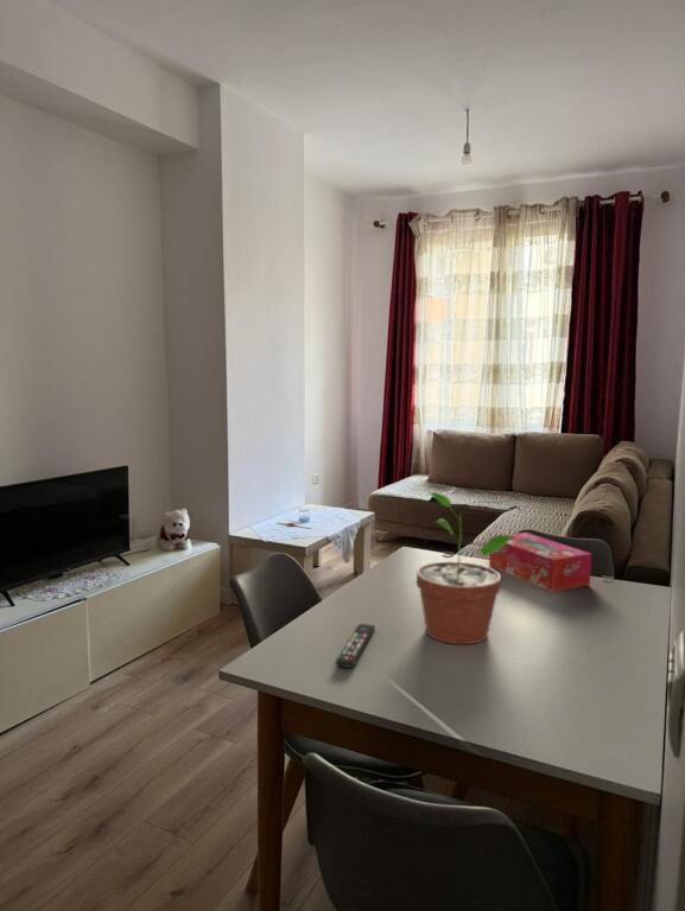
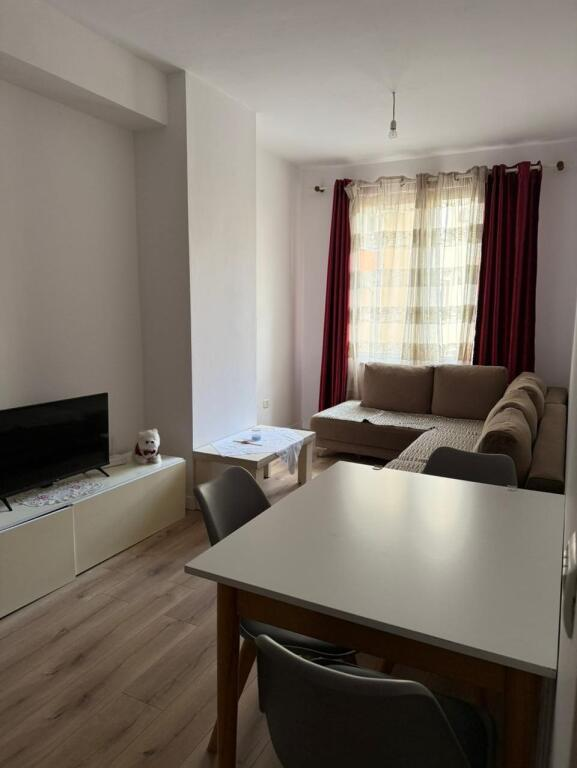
- potted plant (458, 563)
- tissue box (538, 560)
- remote control (356, 644)
